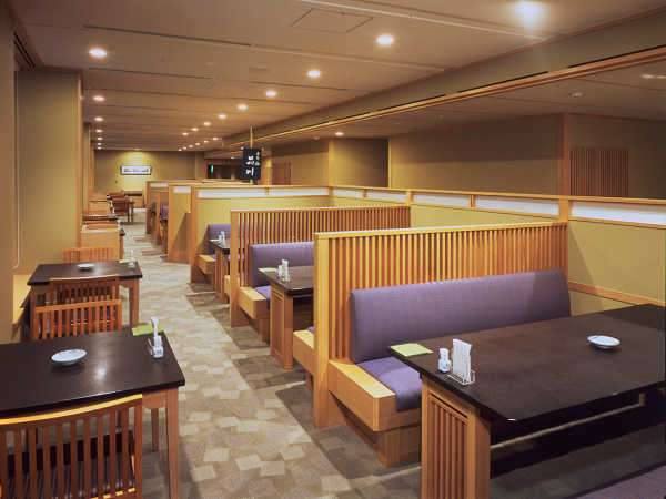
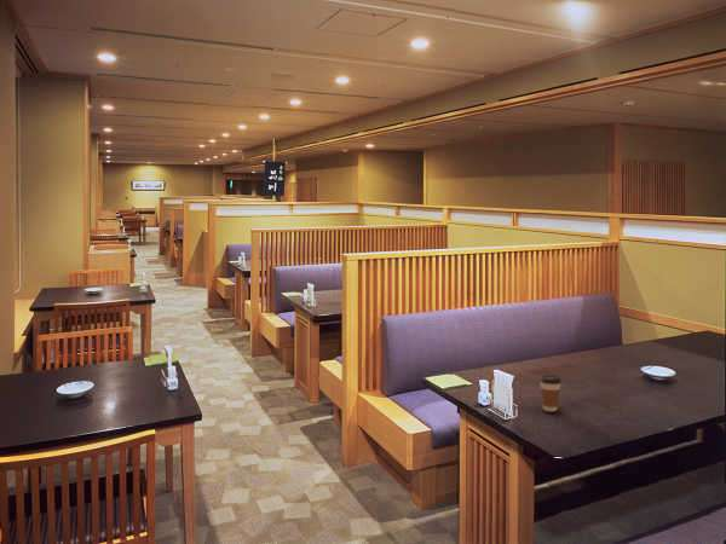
+ coffee cup (549, 393)
